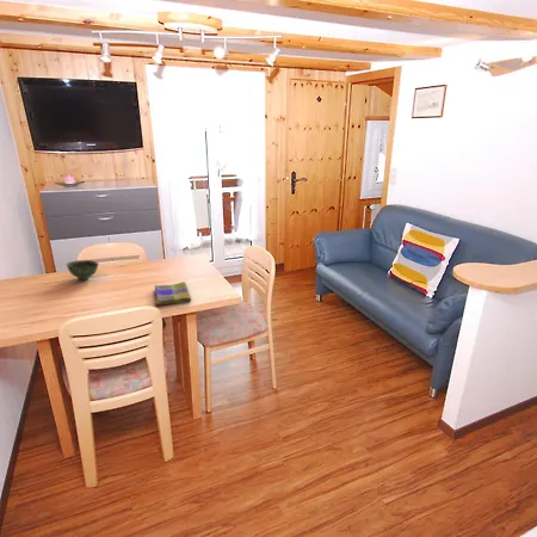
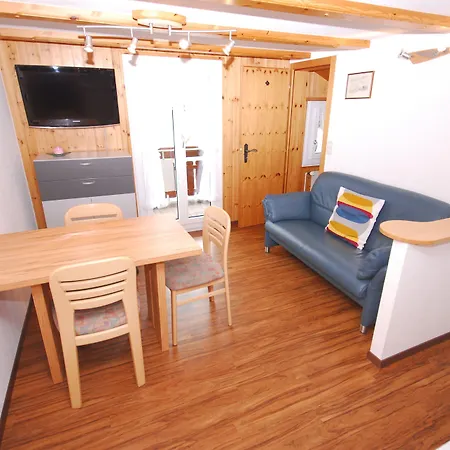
- dish towel (172, 292)
- bowl (84, 270)
